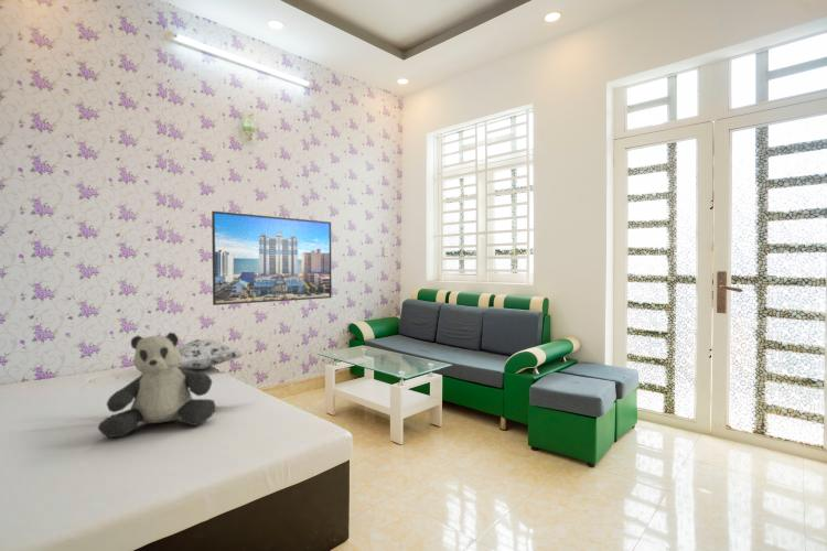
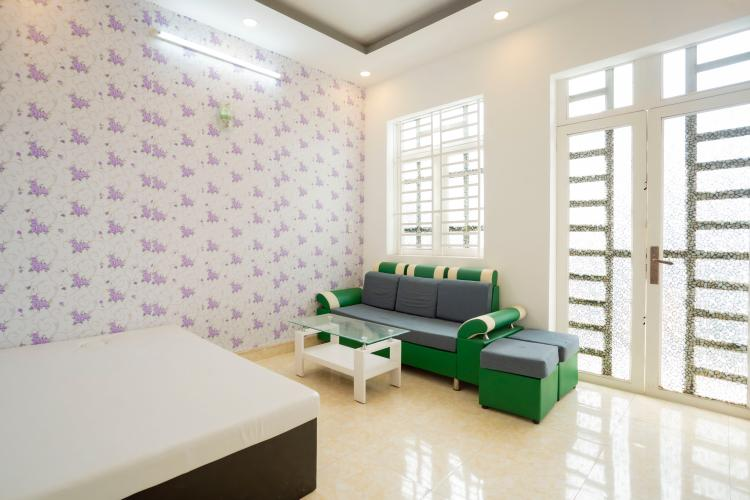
- teddy bear (162, 379)
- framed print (278, 259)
- decorative pillow (201, 354)
